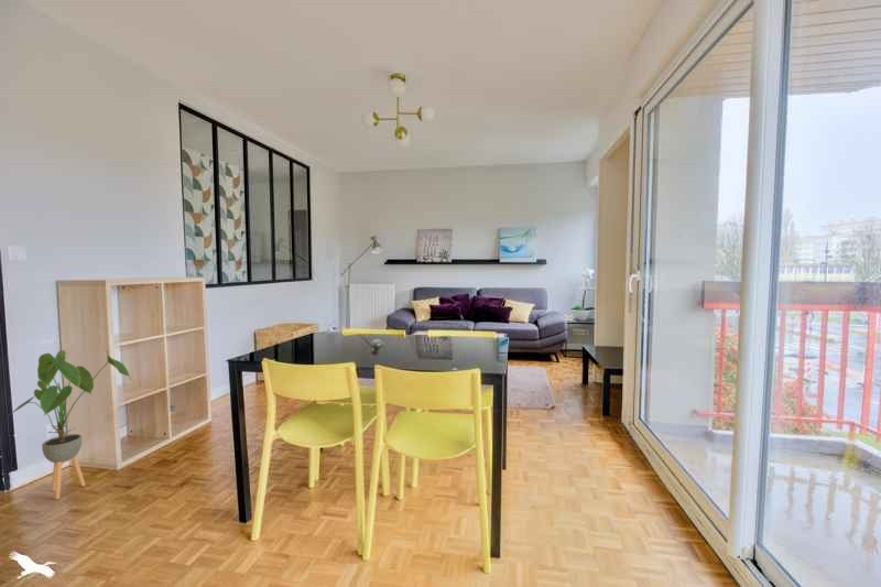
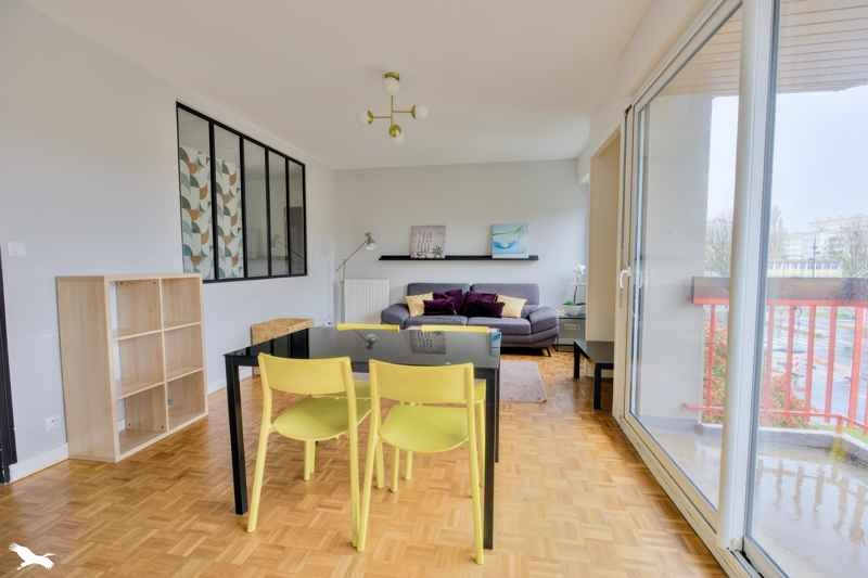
- house plant (65, 418)
